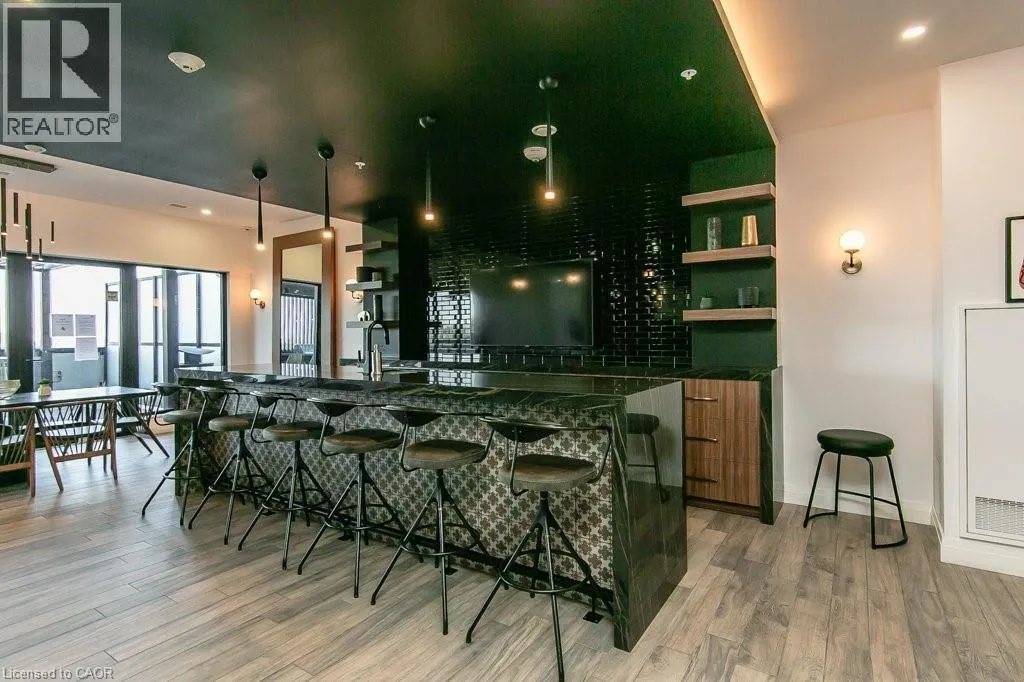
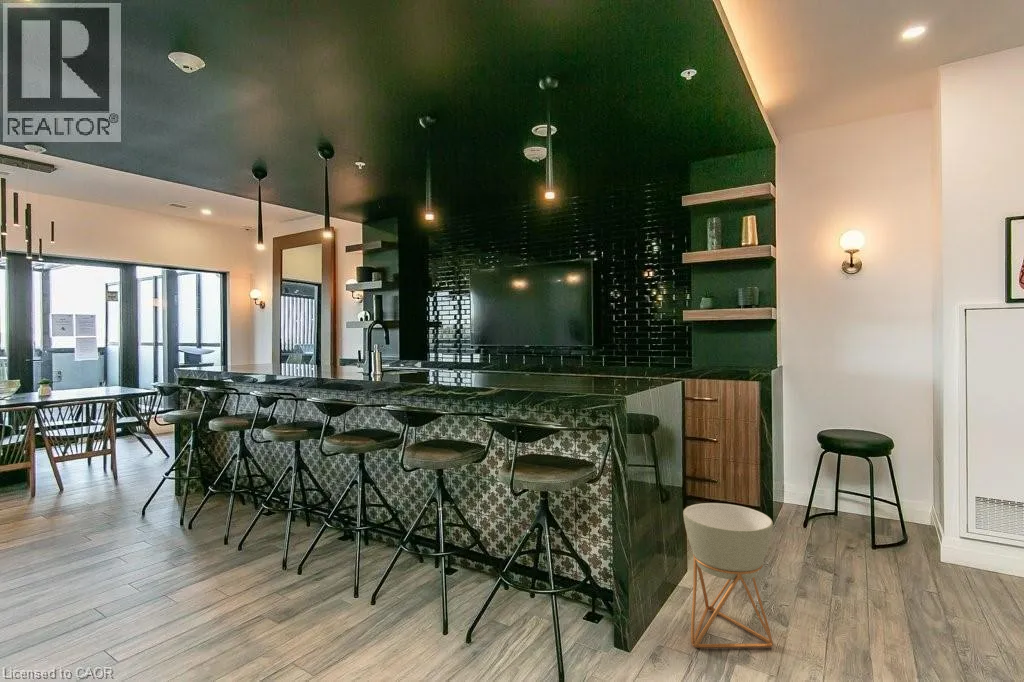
+ planter (727, 575)
